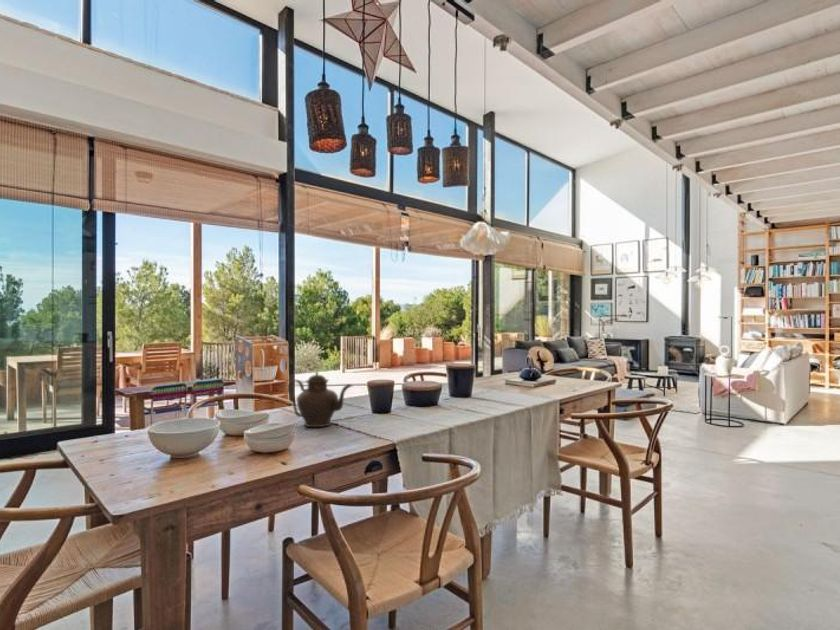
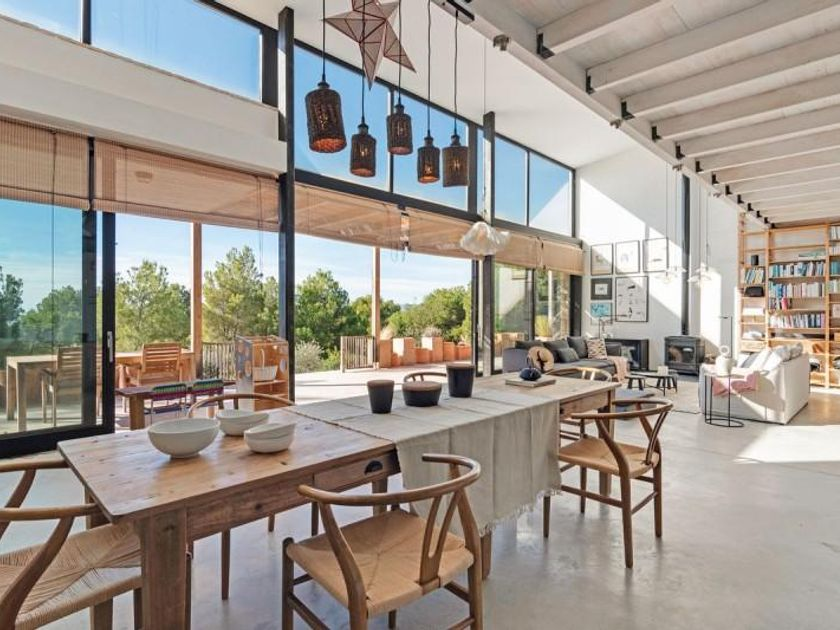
- teapot (319, 398)
